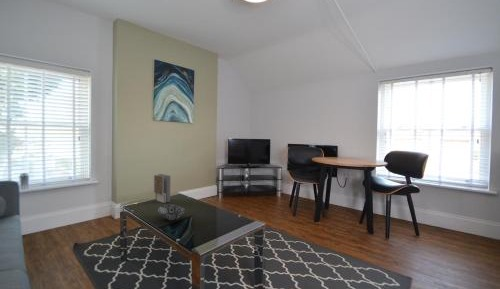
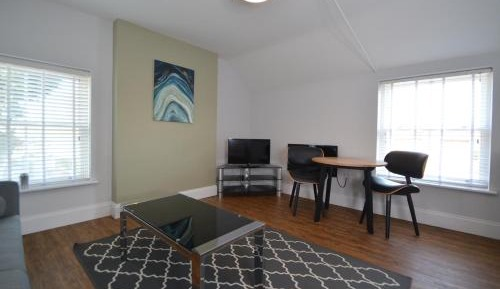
- decorative bowl (171, 213)
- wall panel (161, 187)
